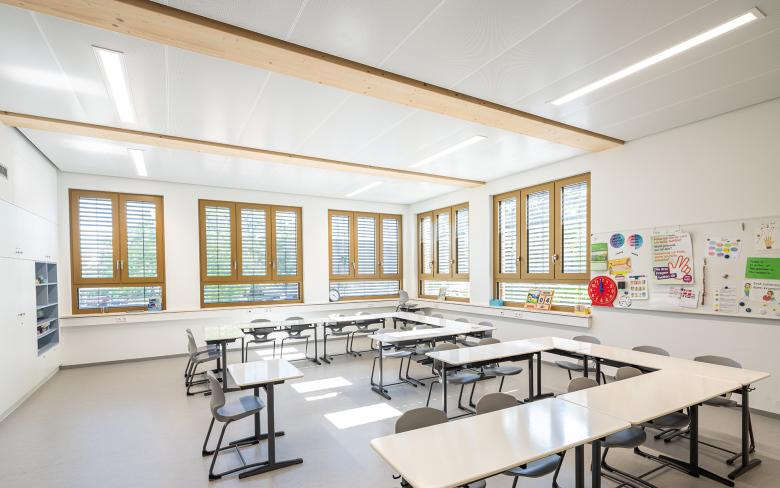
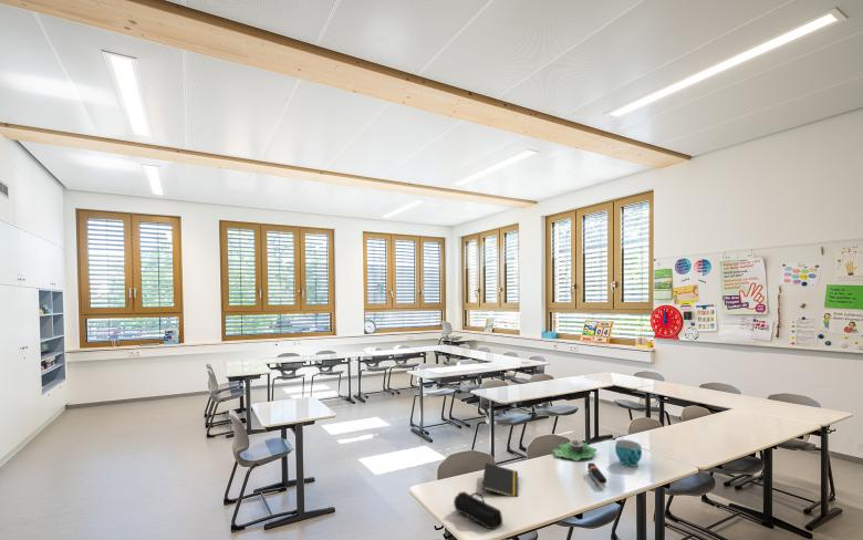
+ succulent planter (574, 447)
+ stapler (596, 475)
+ notepad (500, 479)
+ pencil case (477, 505)
+ cup (630, 454)
